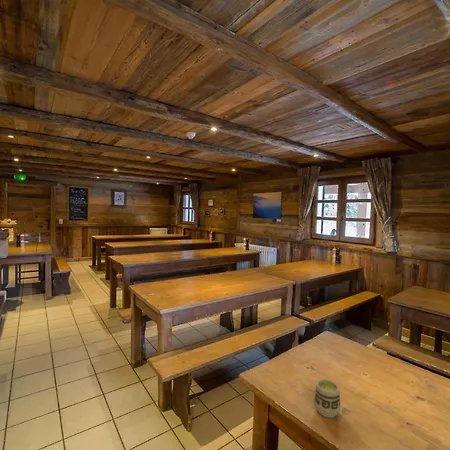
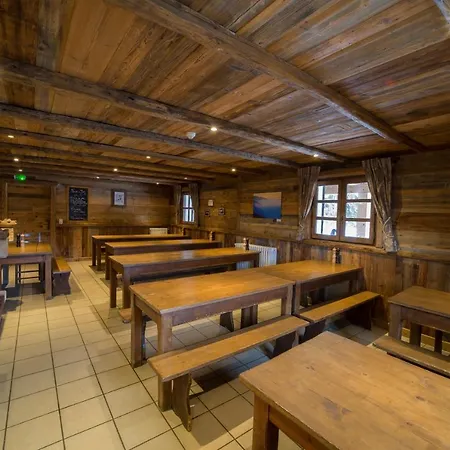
- cup (327, 398)
